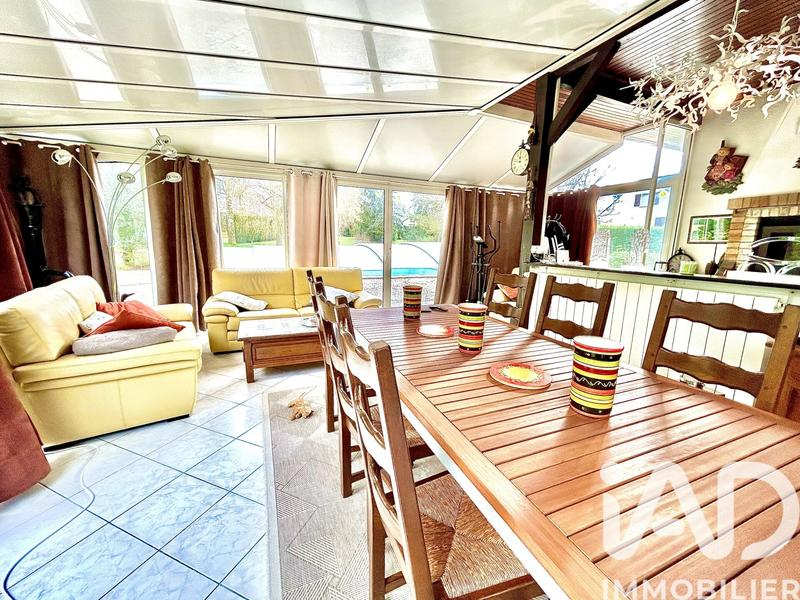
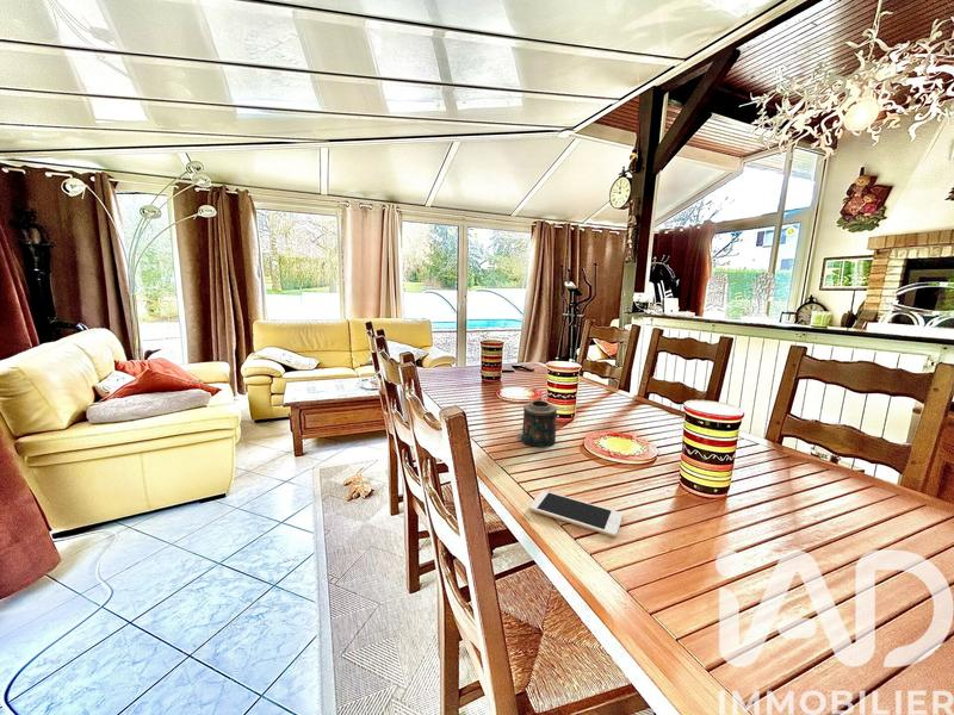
+ candle (535, 421)
+ cell phone (575, 511)
